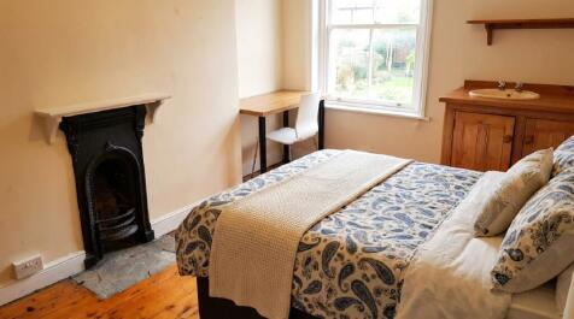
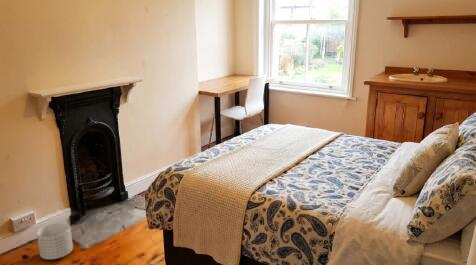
+ planter (55, 242)
